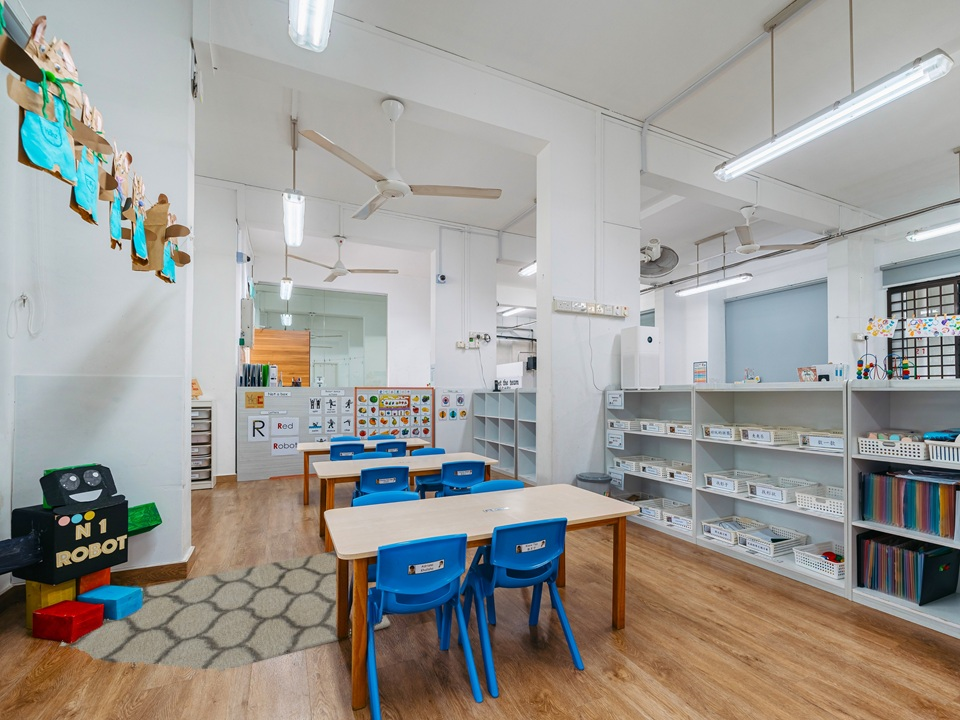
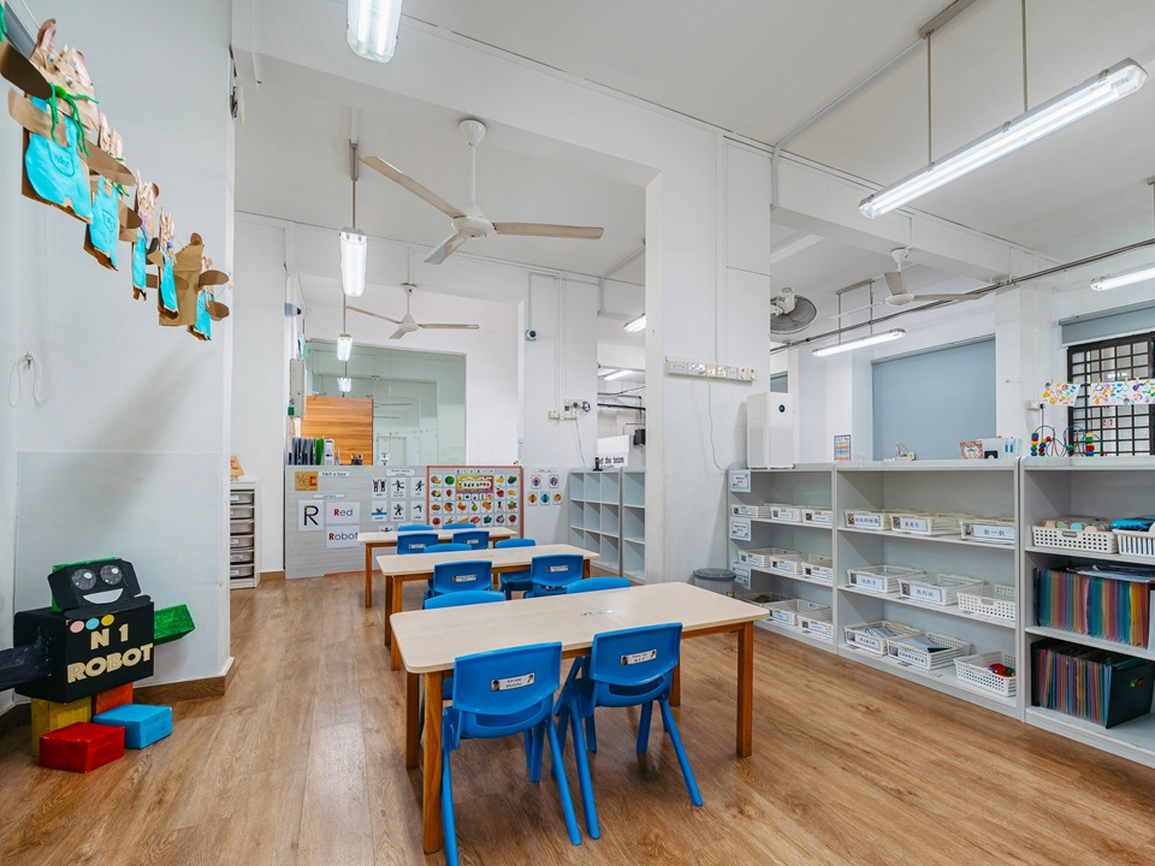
- rug (232, 611)
